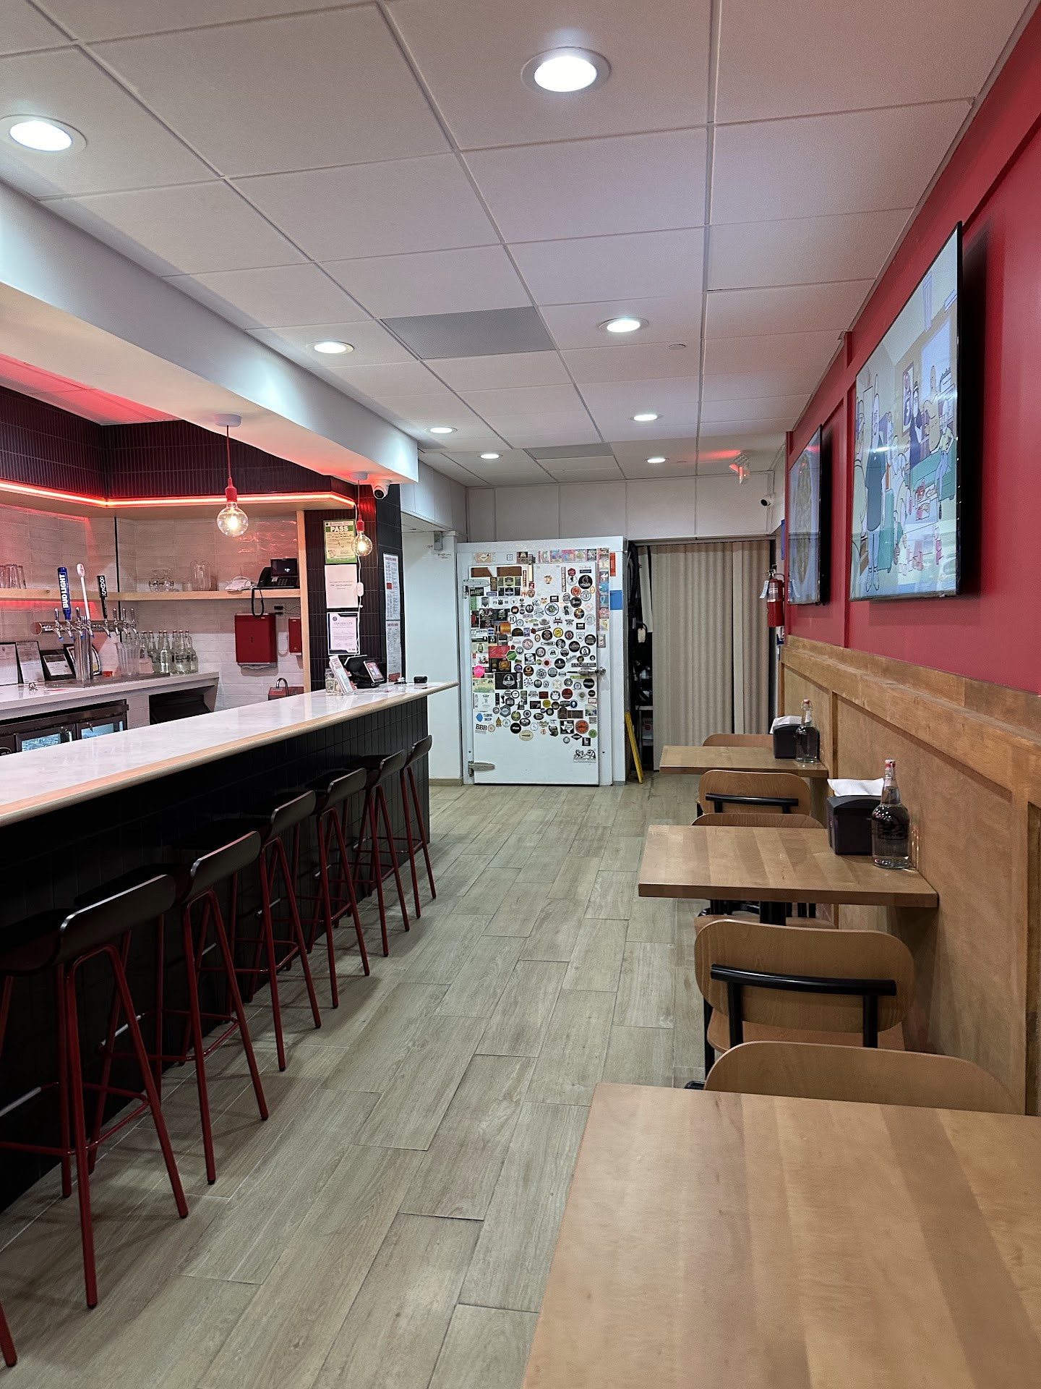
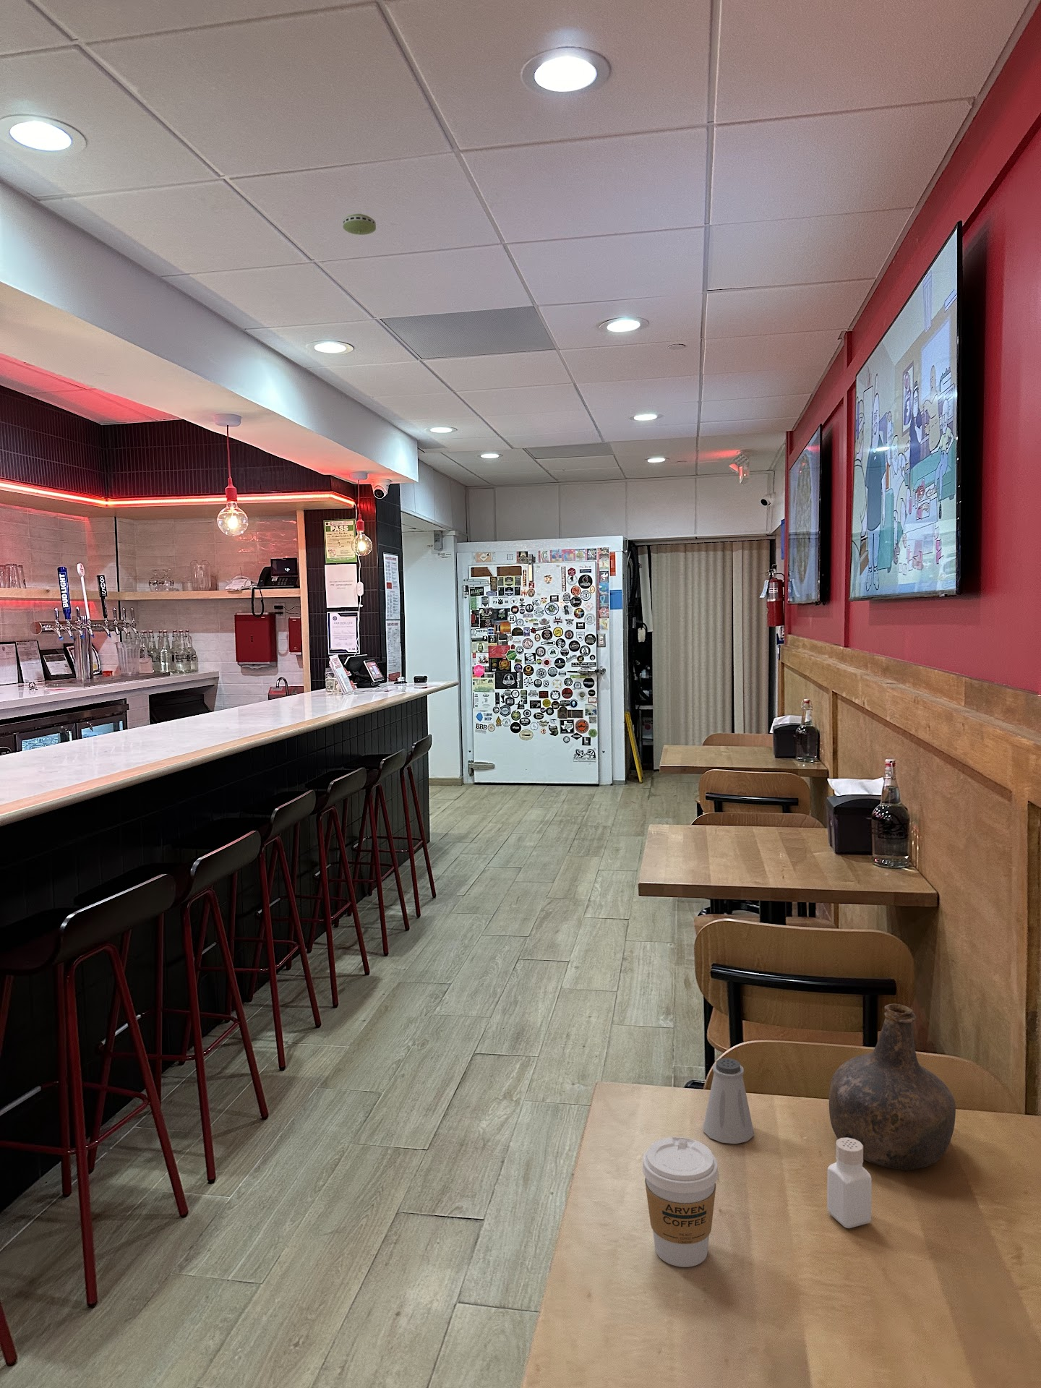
+ pepper shaker (849, 1181)
+ saltshaker (728, 1096)
+ coffee cup (680, 1201)
+ bottle (890, 1077)
+ smoke detector (360, 223)
